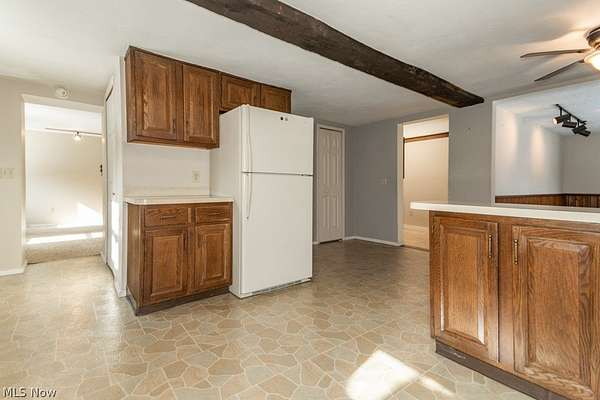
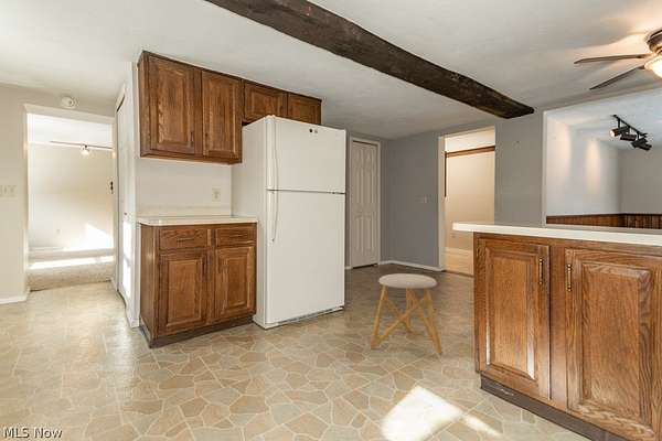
+ stool (399, 313)
